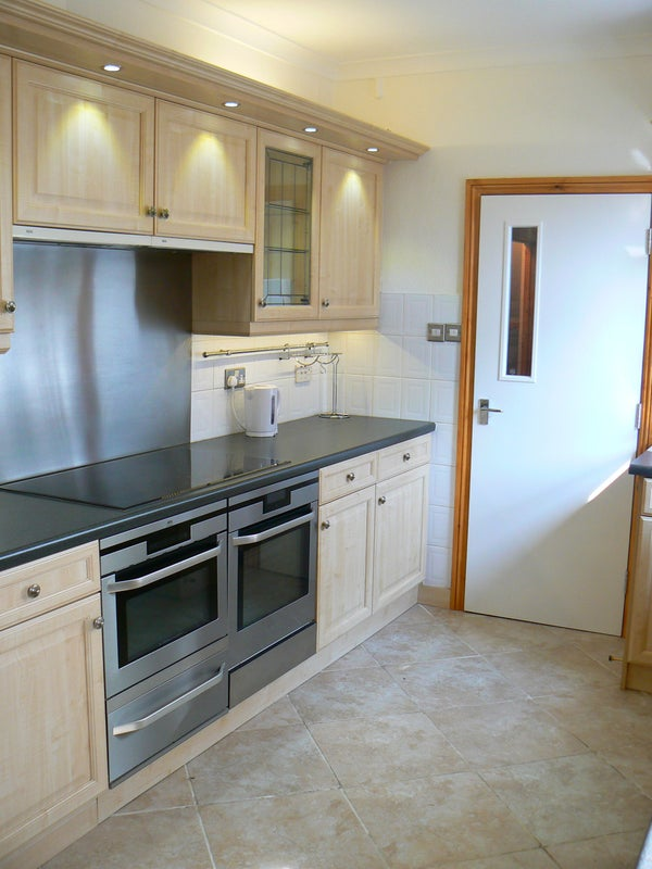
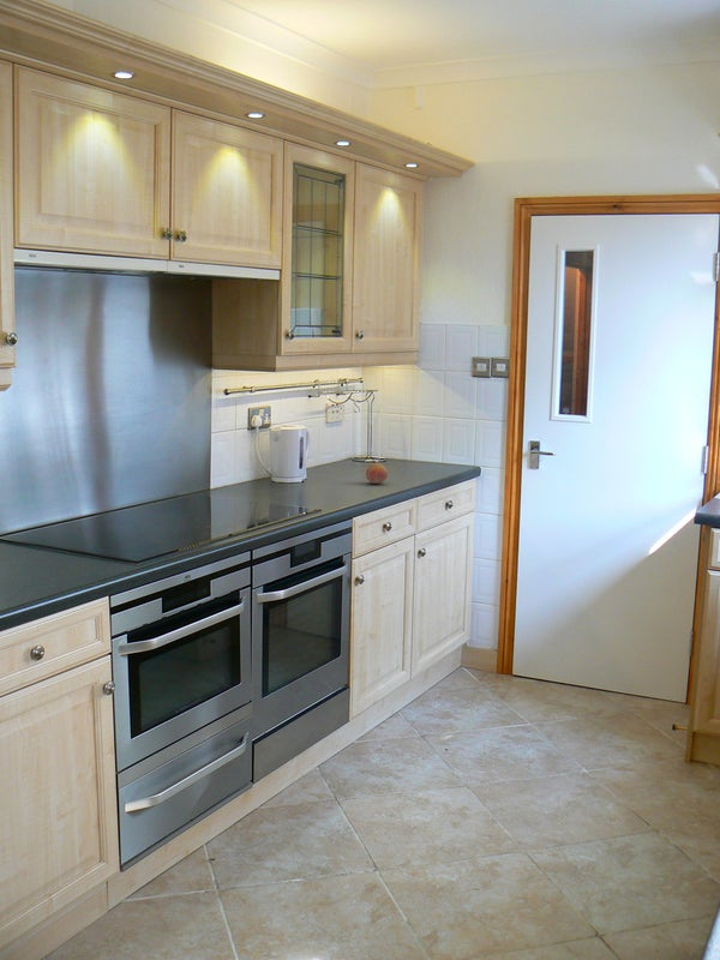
+ fruit (376, 473)
